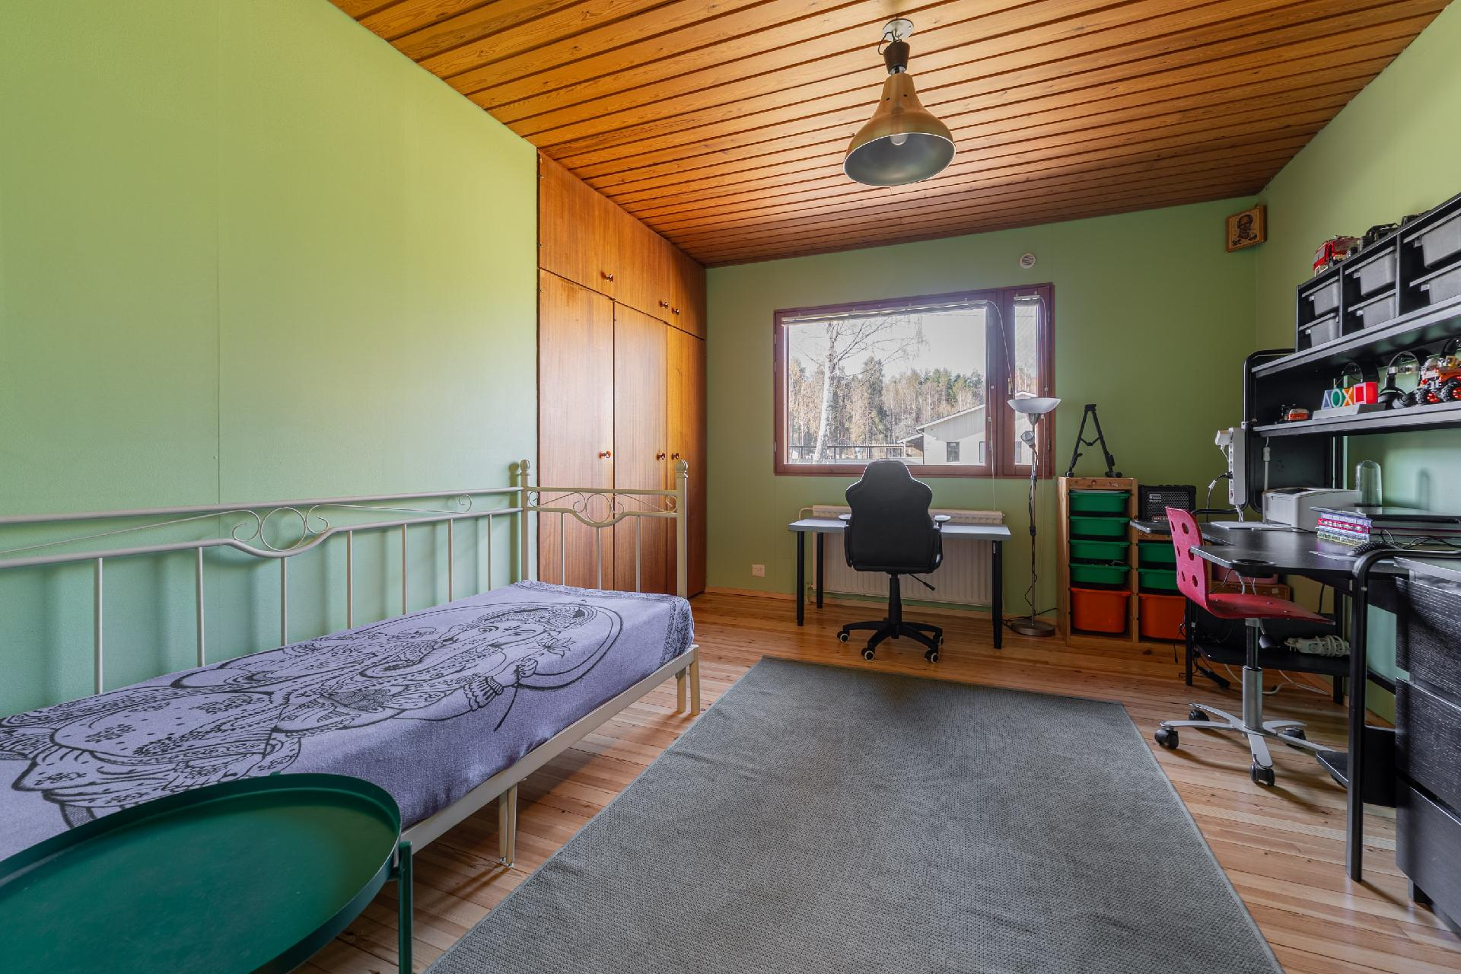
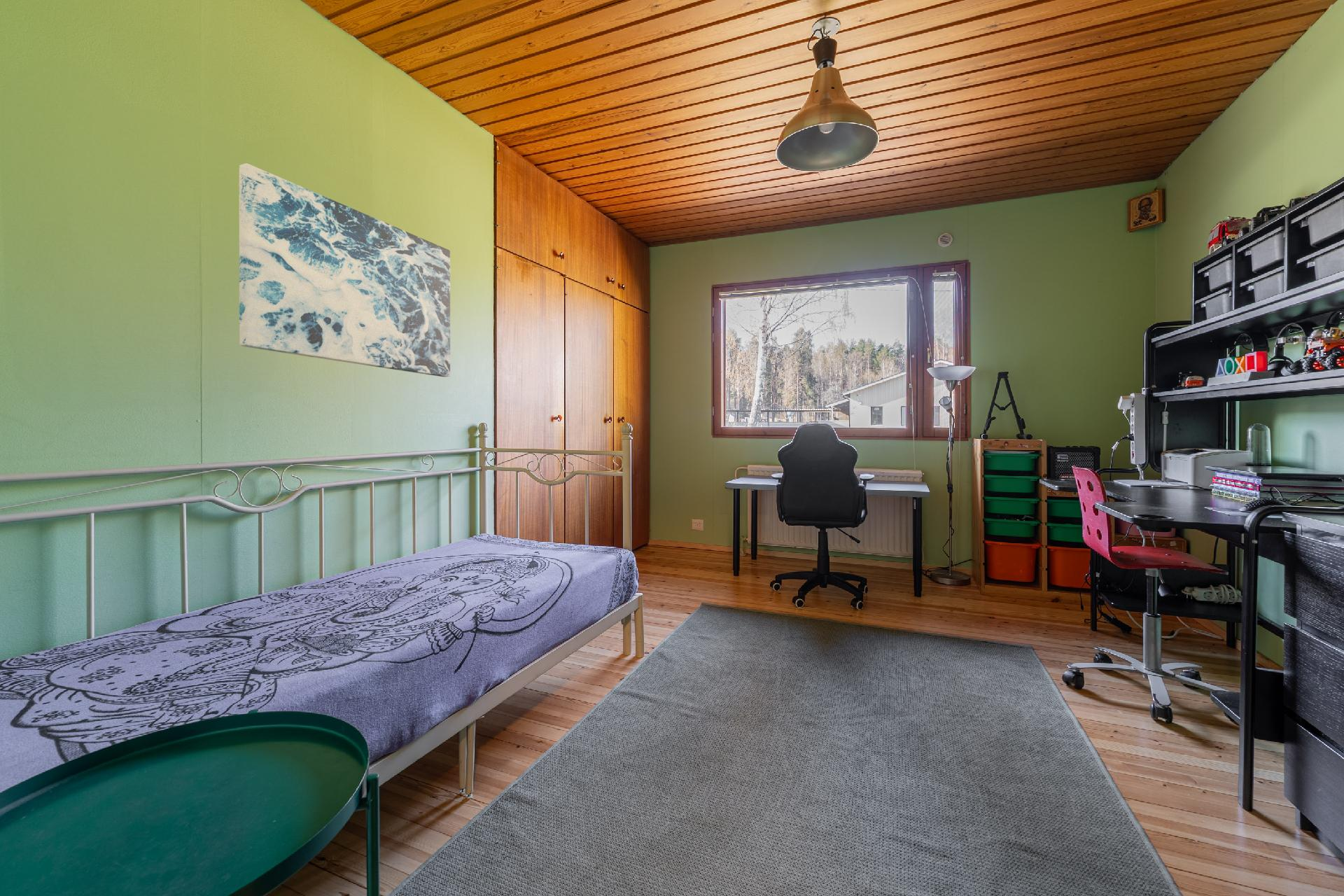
+ wall art (363, 290)
